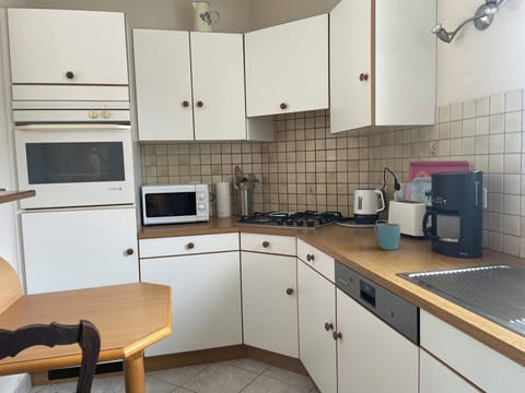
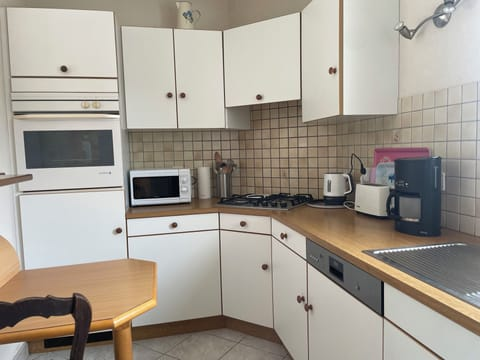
- mug (385, 236)
